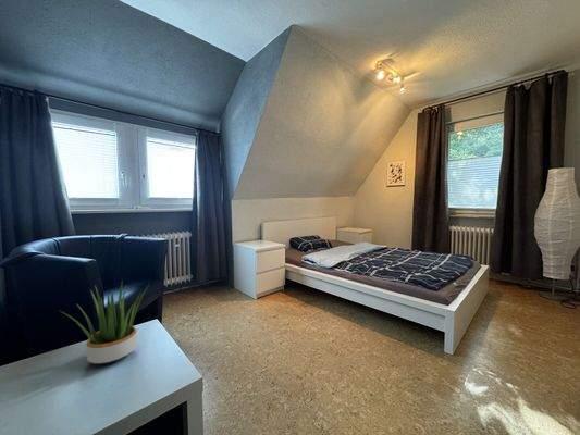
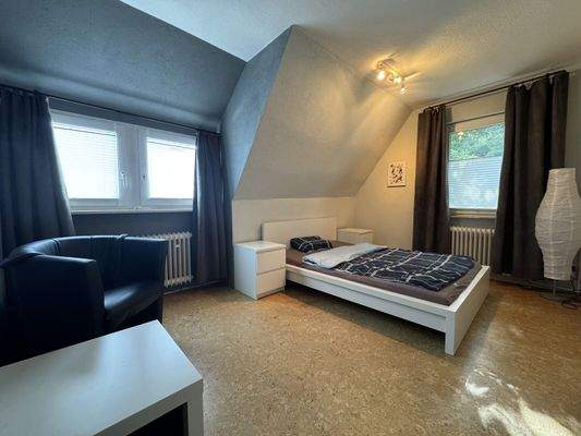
- potted plant (111, 321)
